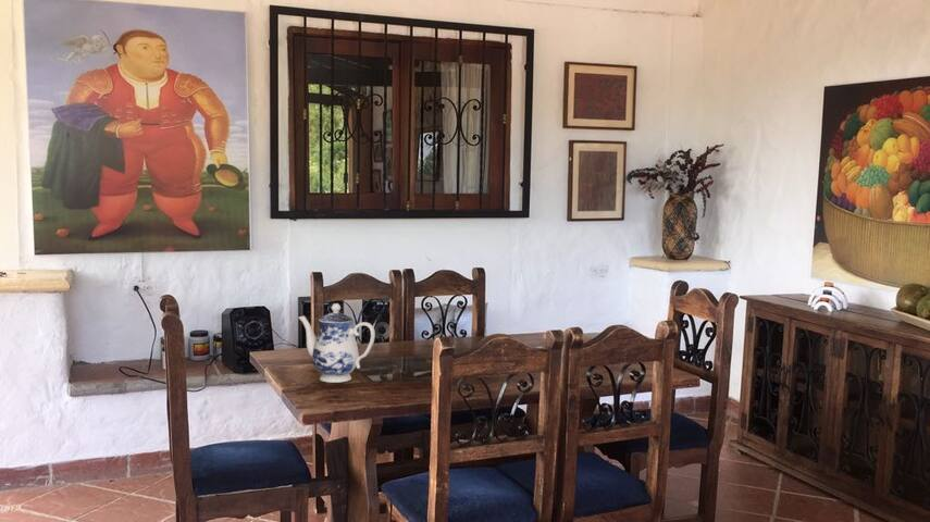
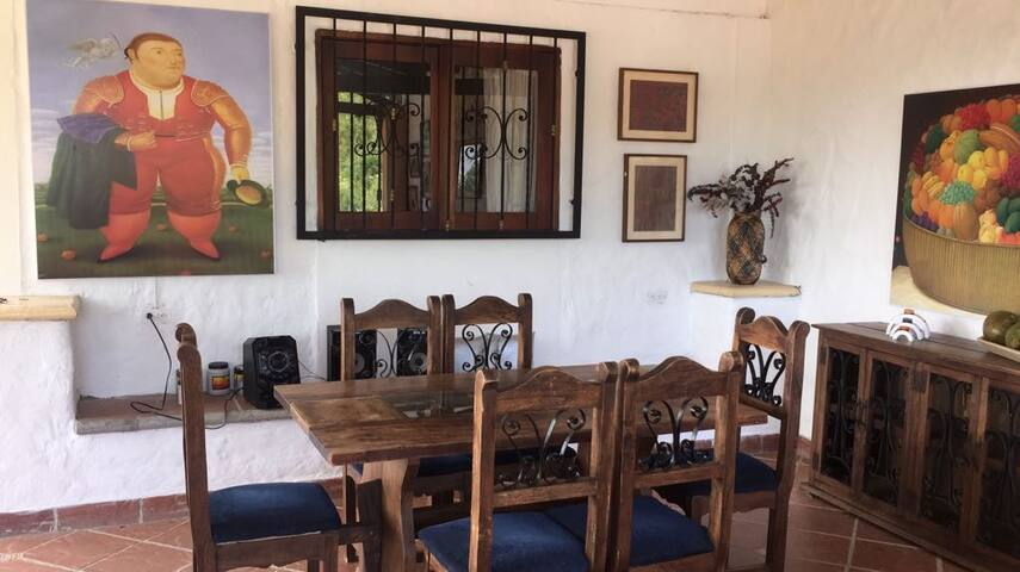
- teapot (335, 340)
